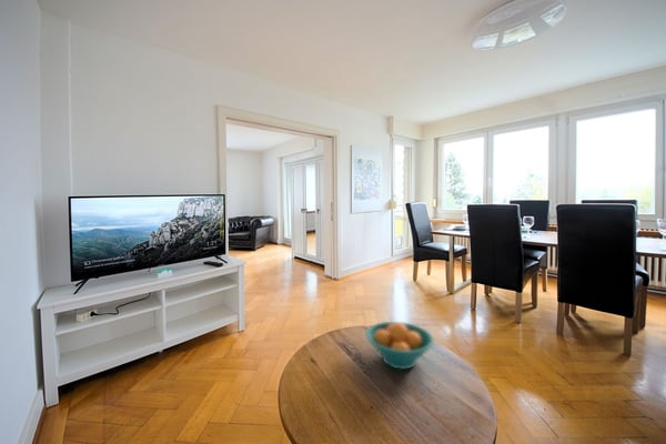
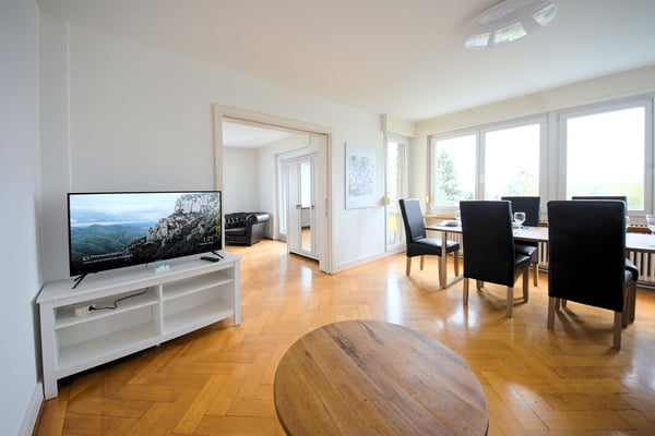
- fruit bowl (398, 342)
